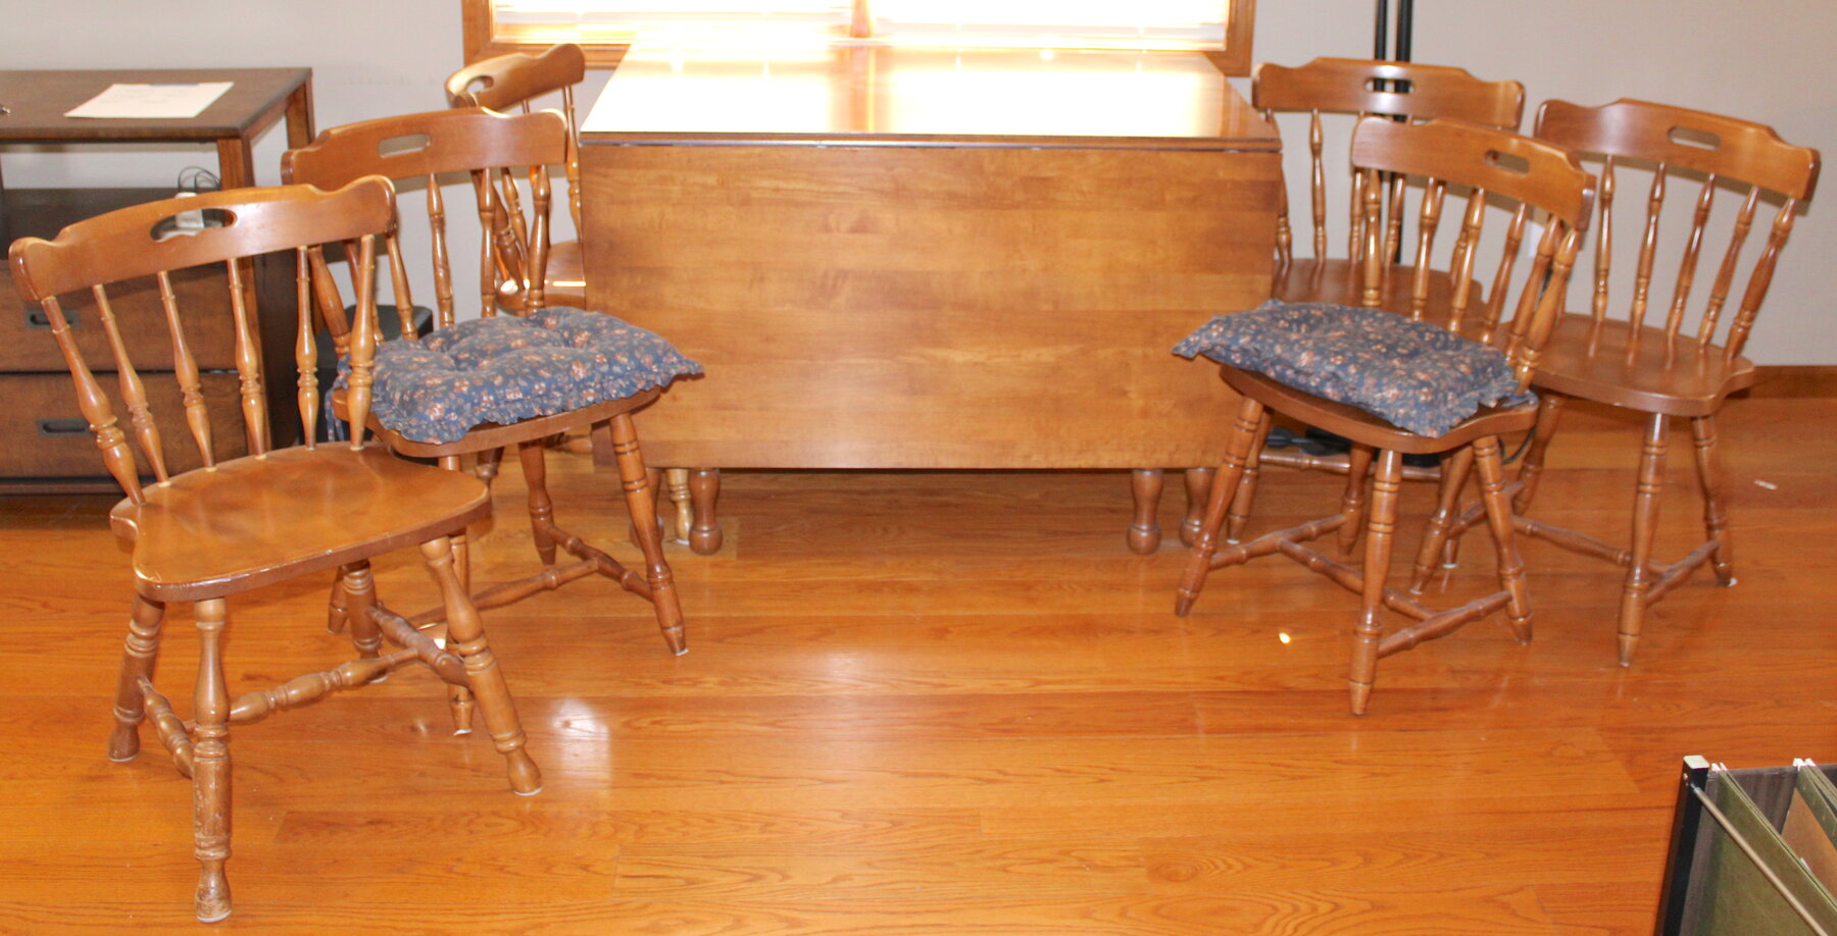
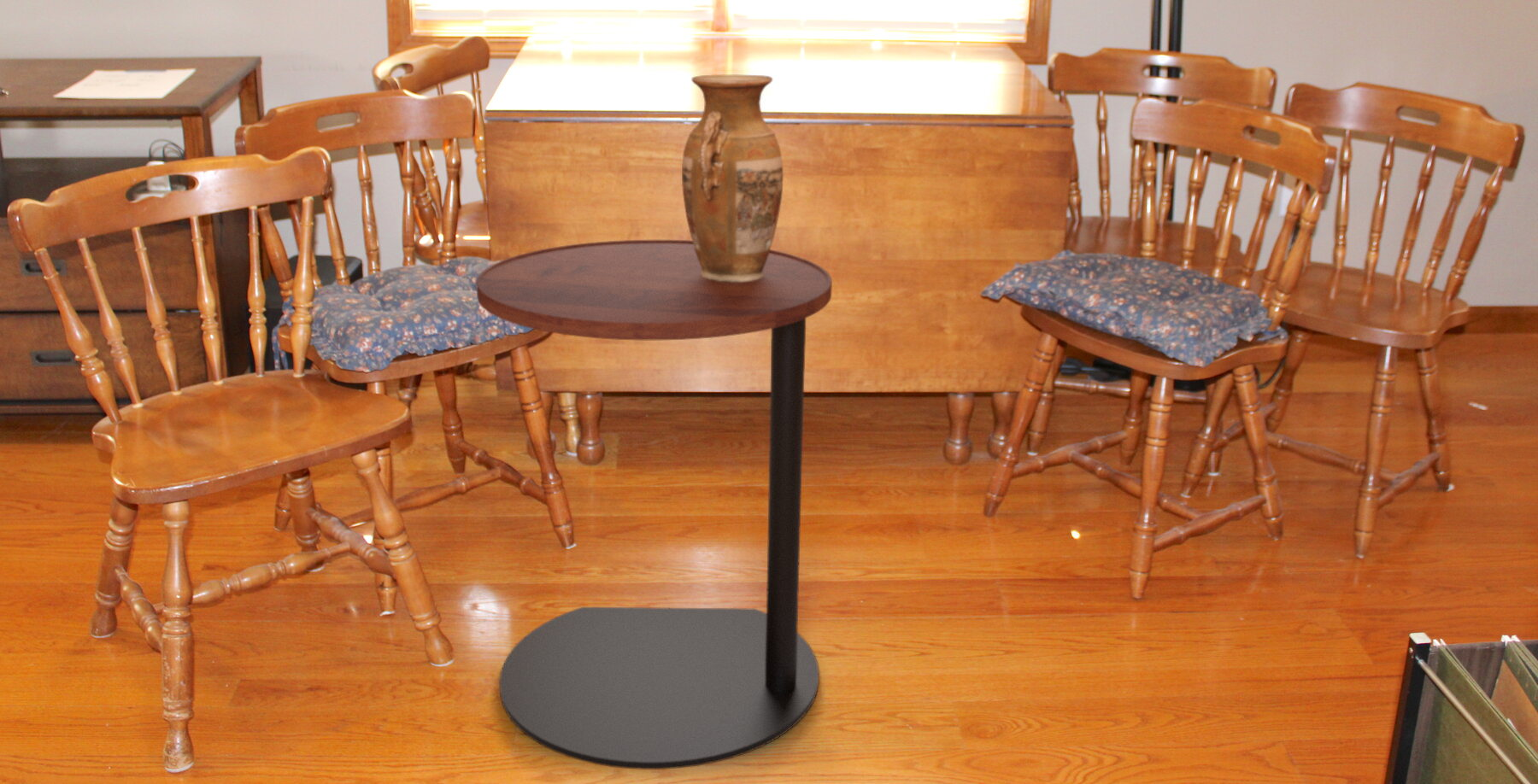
+ vase (731, 174)
+ side table (768, 499)
